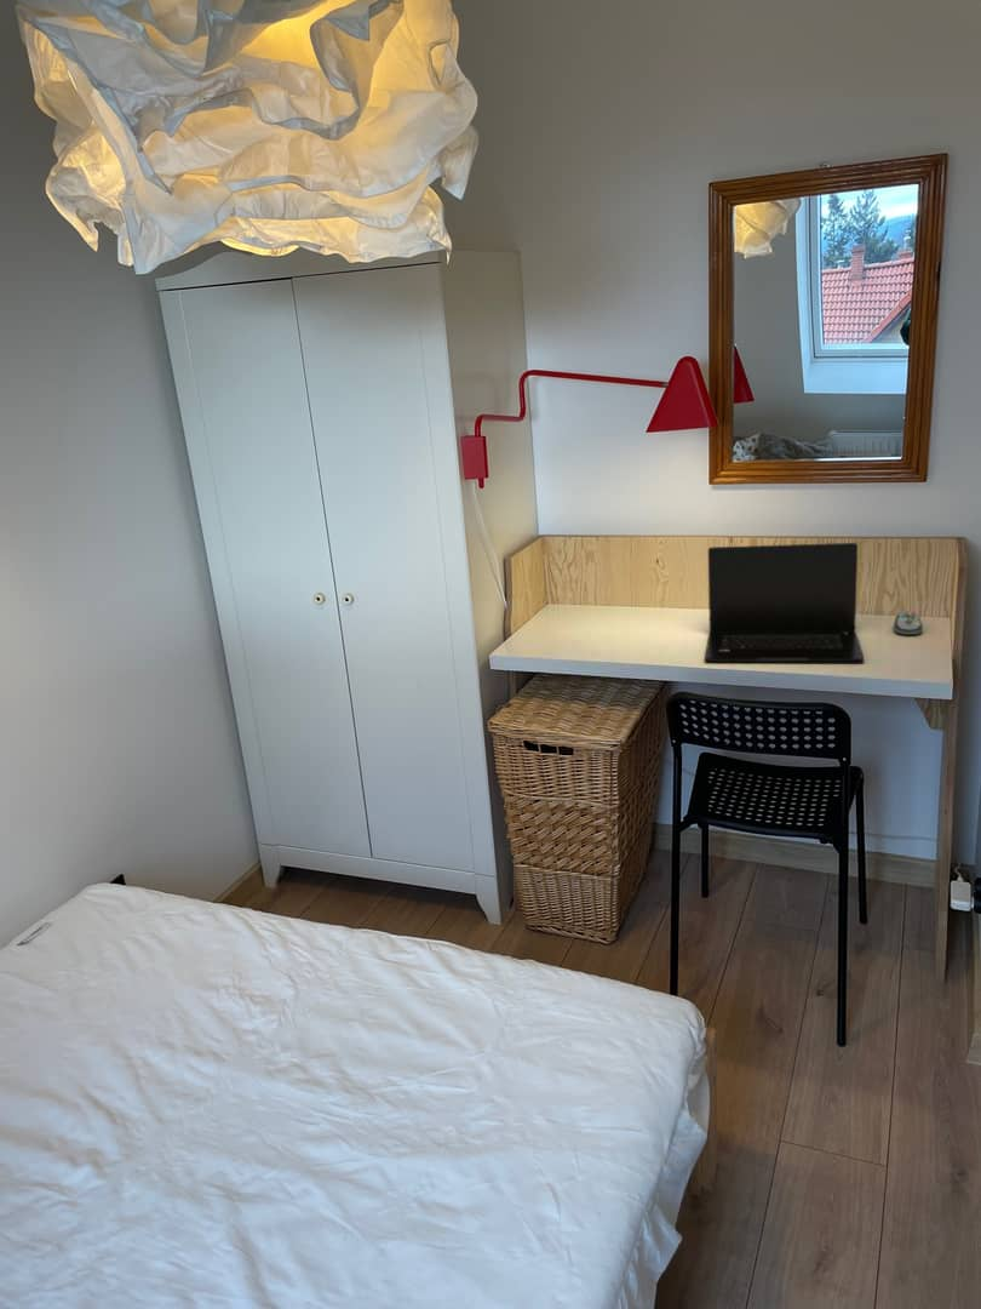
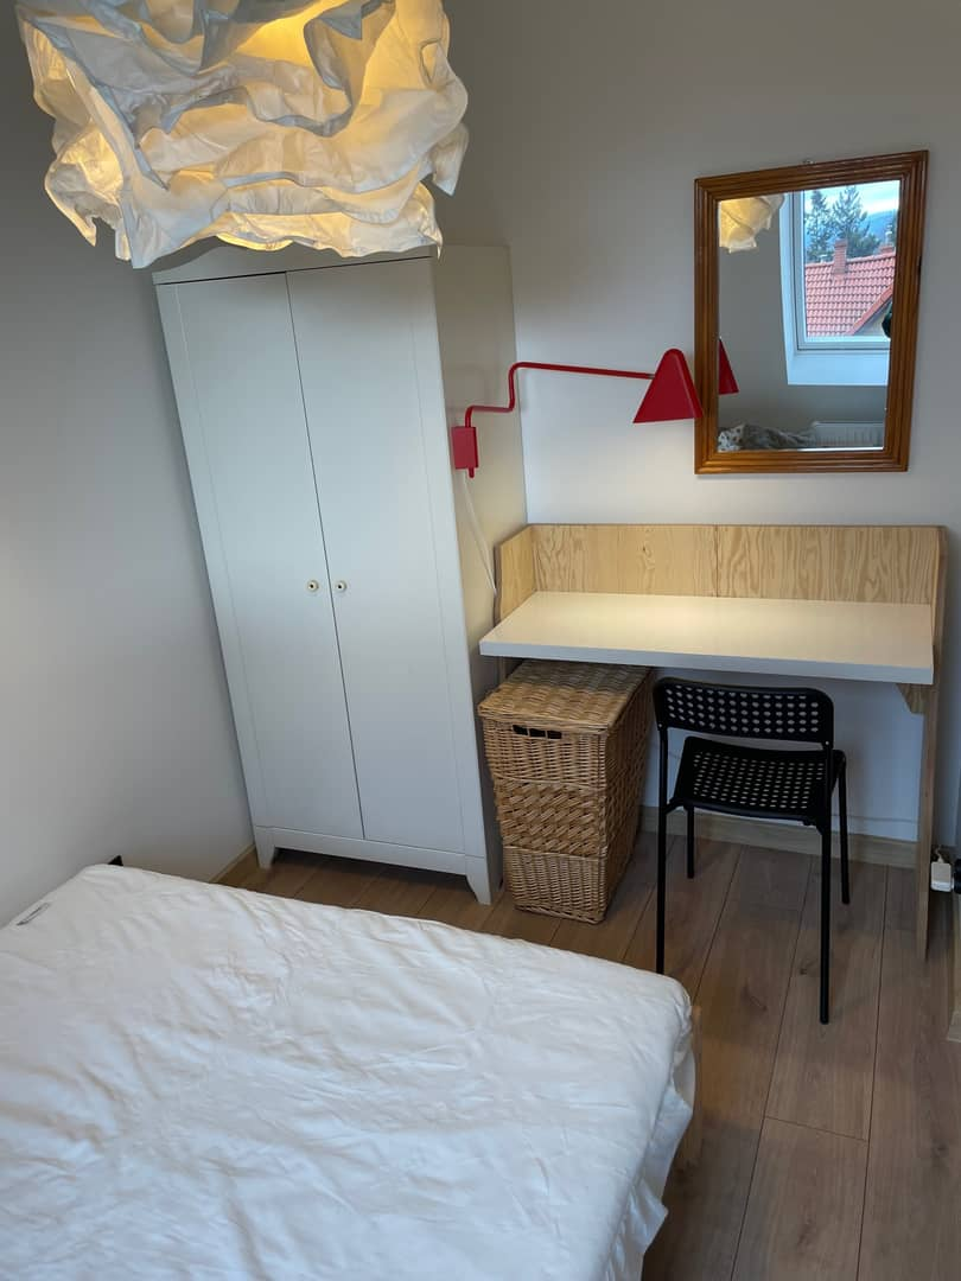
- computer mouse (907, 622)
- laptop (781, 601)
